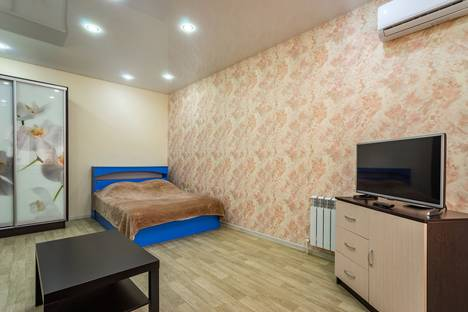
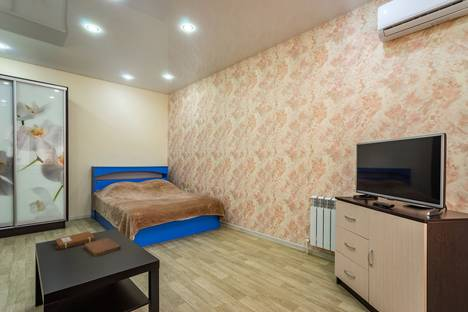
+ notebook (102, 246)
+ notebook (74, 240)
